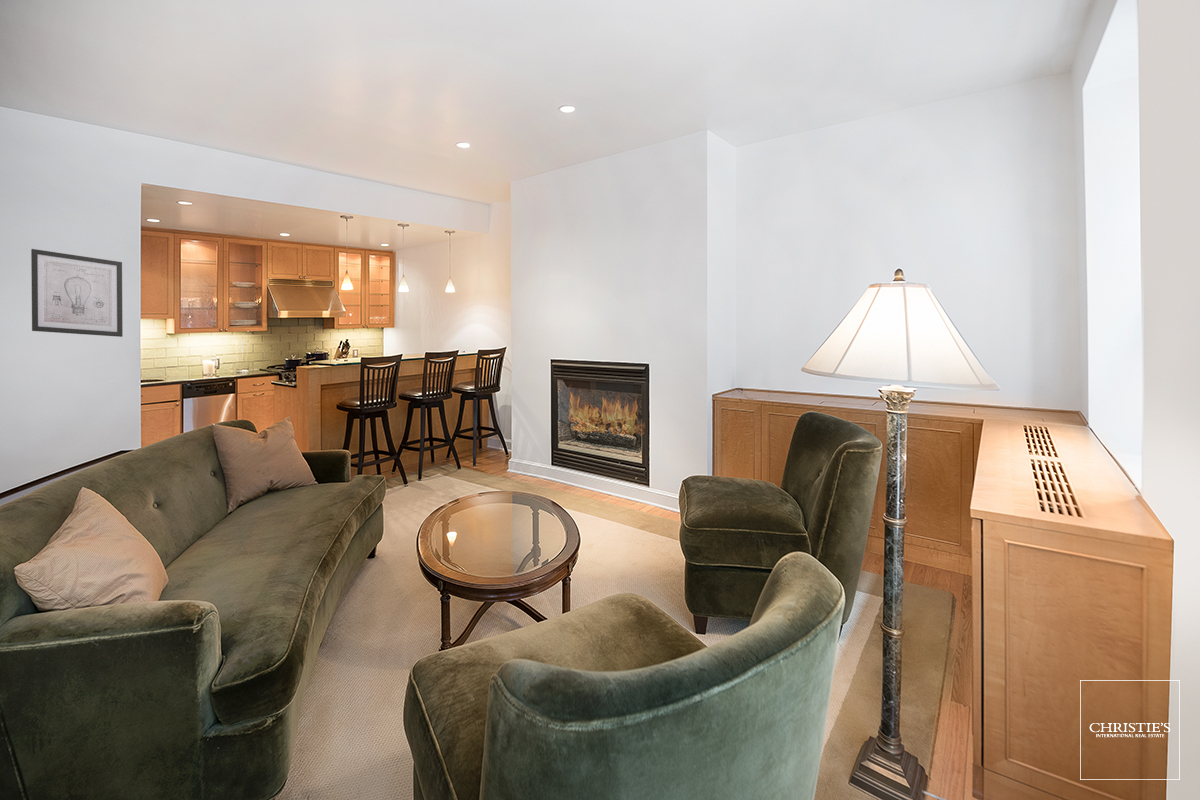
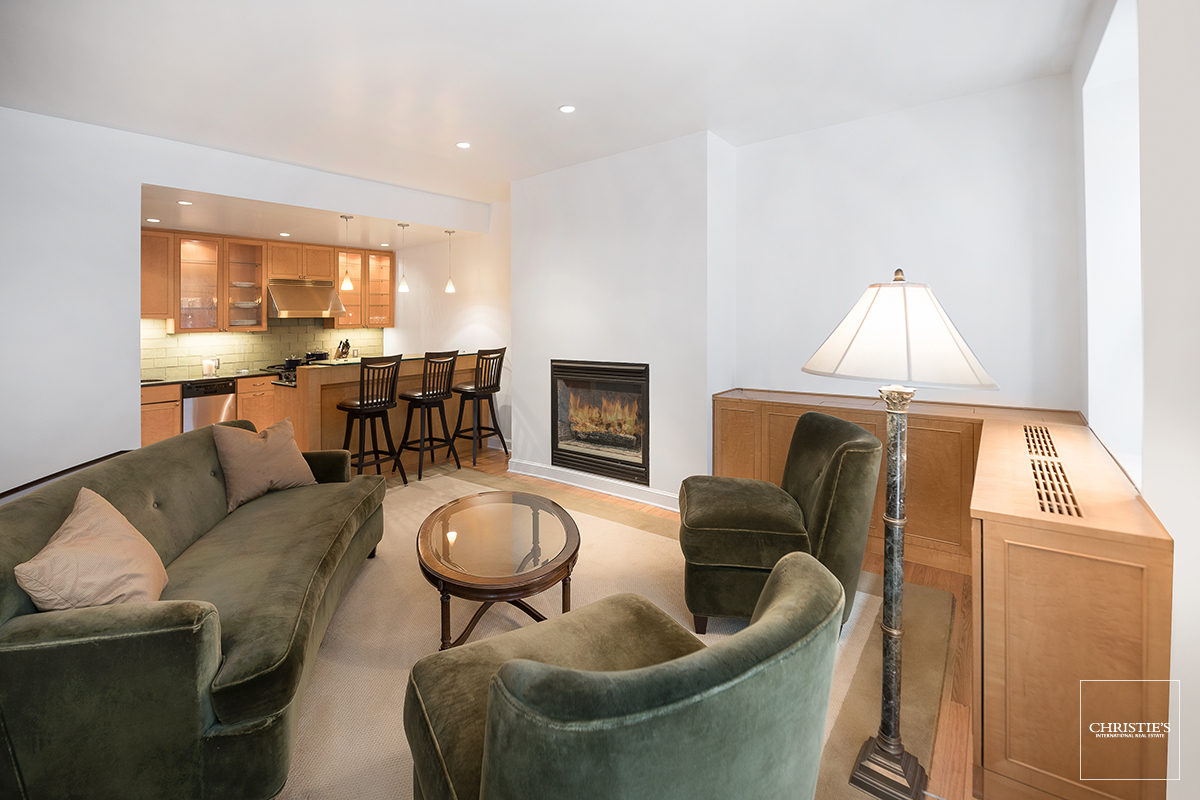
- wall art (79, 295)
